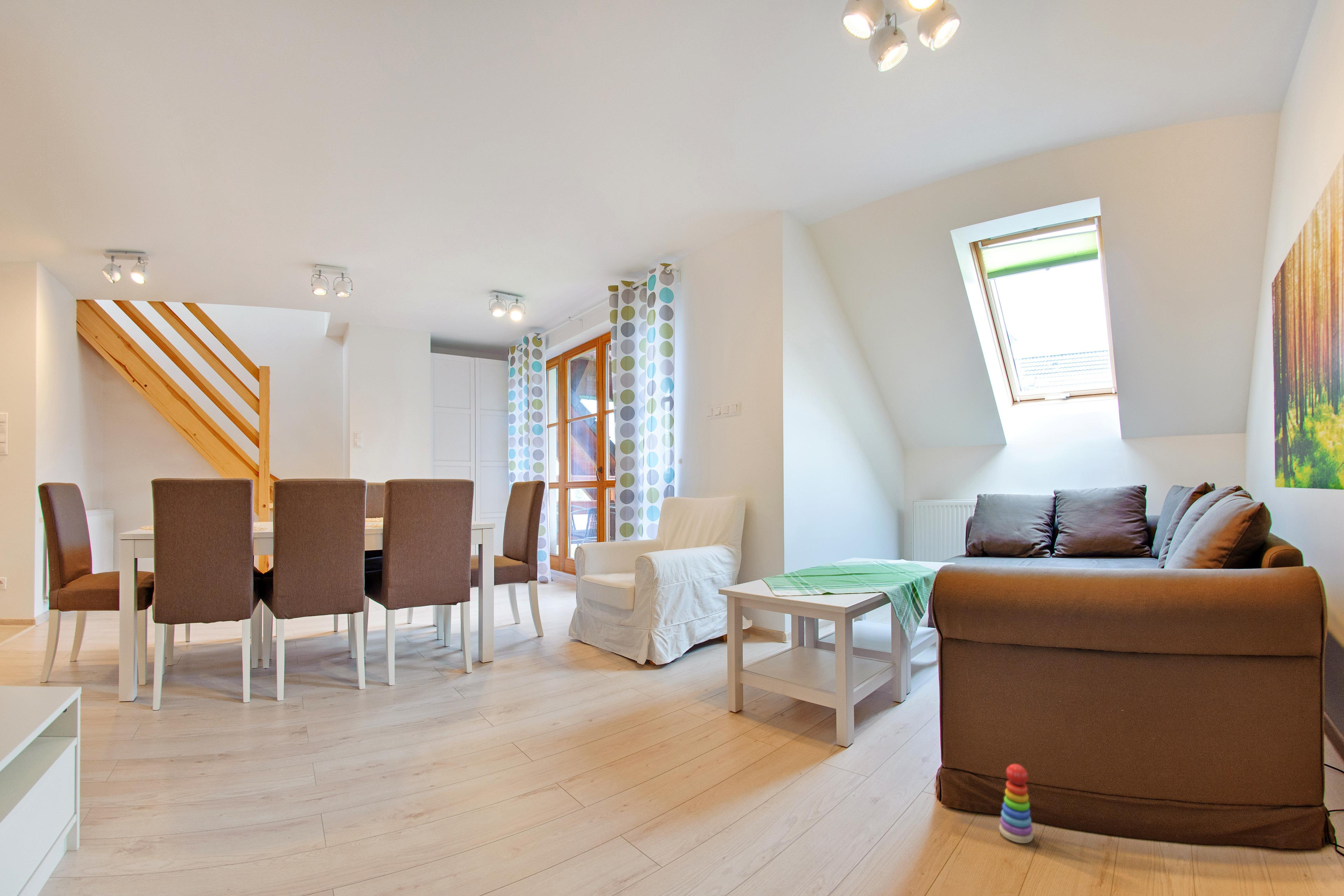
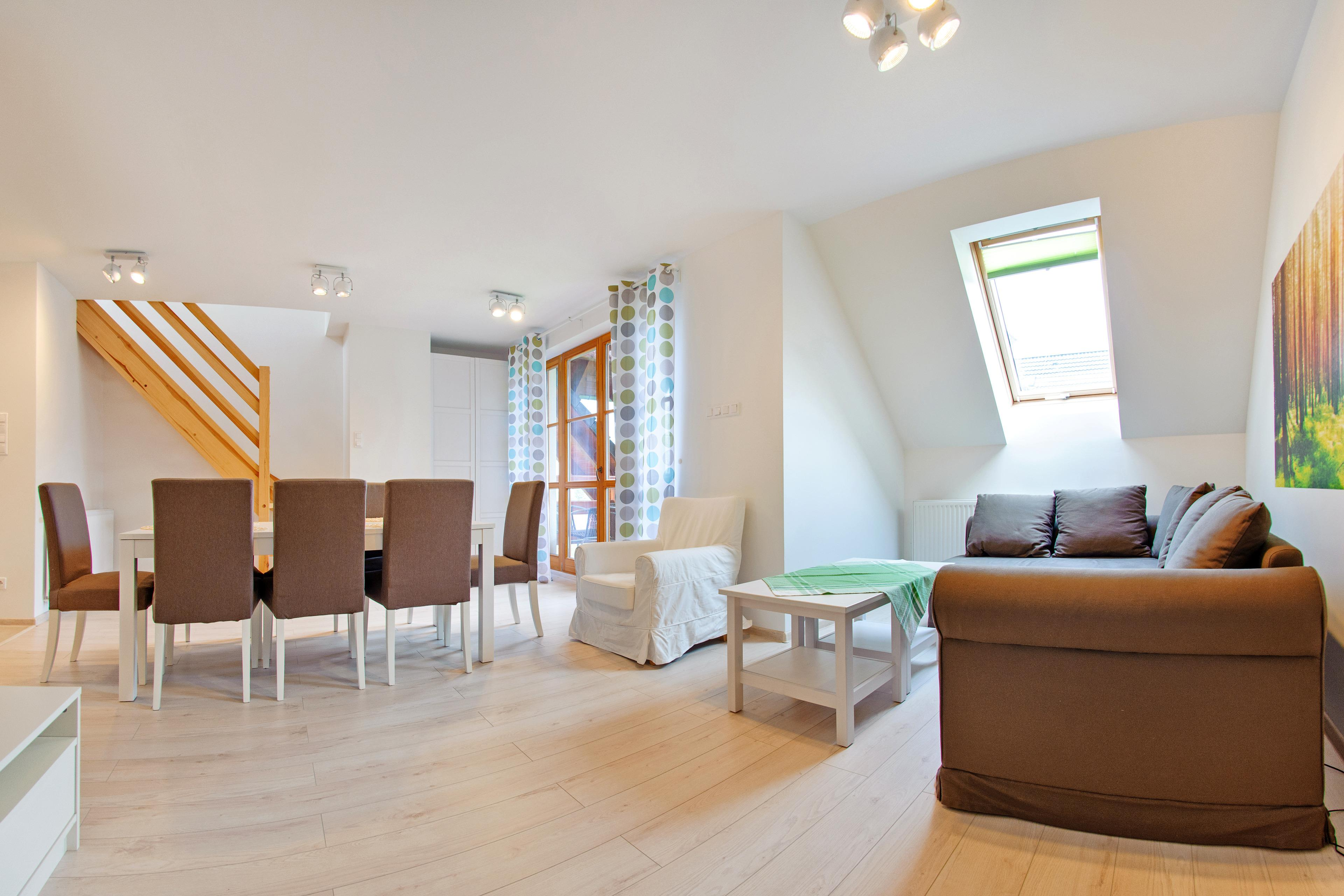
- stacking toy (1015, 800)
